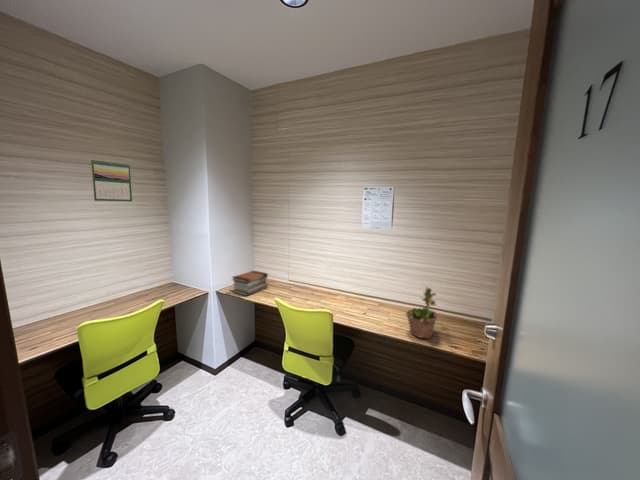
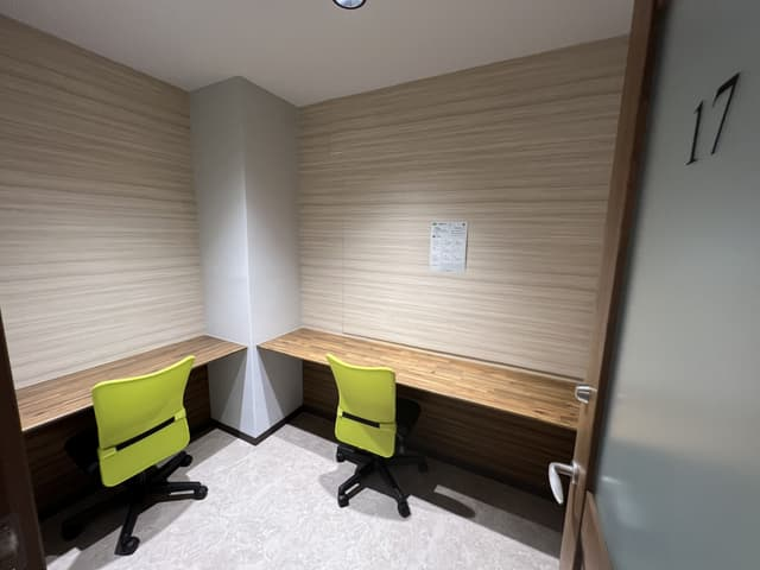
- potted plant (422, 308)
- book stack (250, 282)
- calendar (112, 181)
